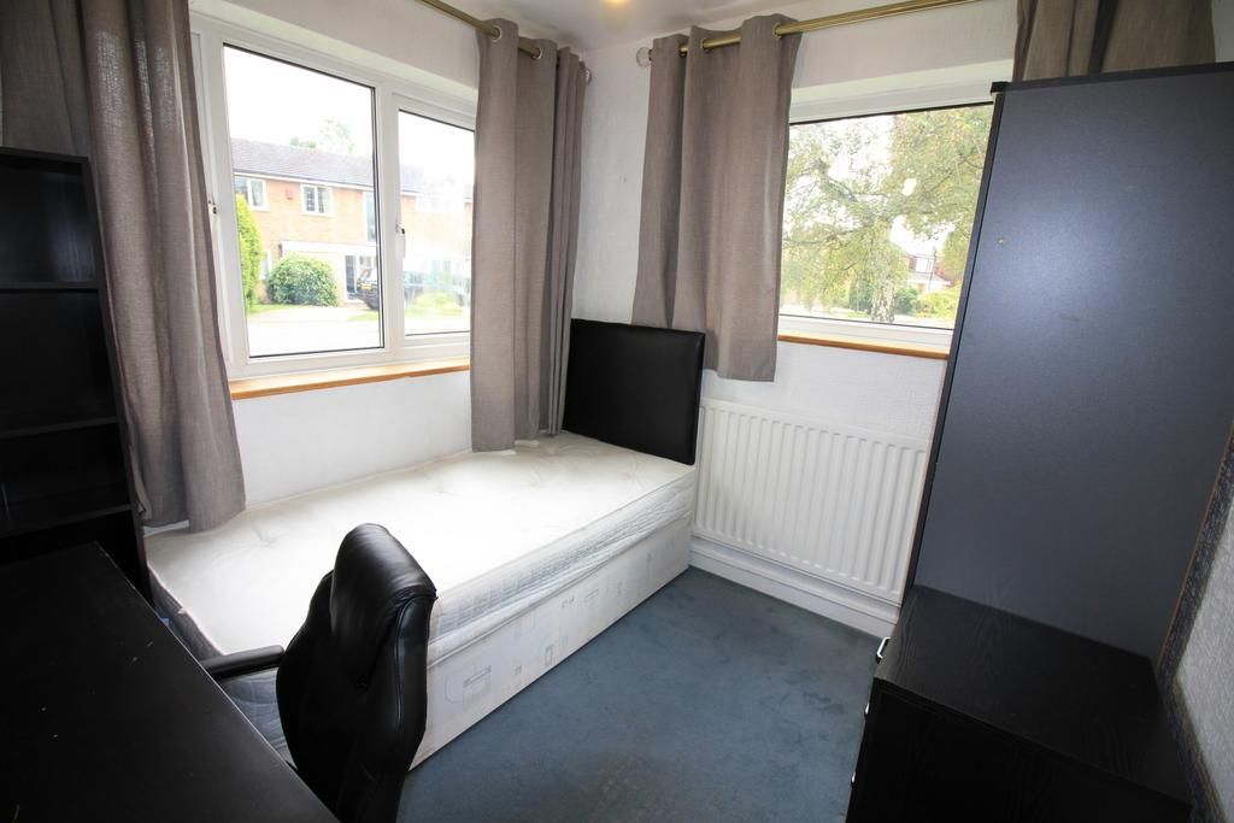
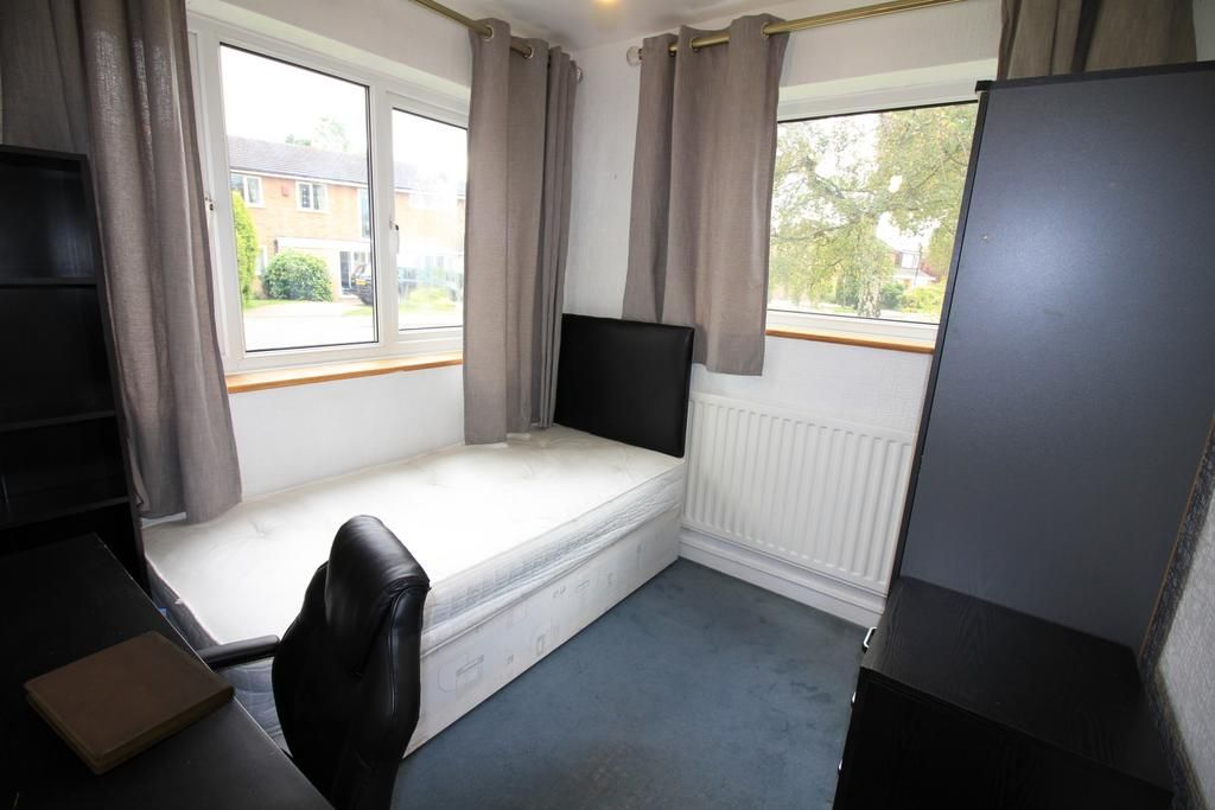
+ notebook (131, 690)
